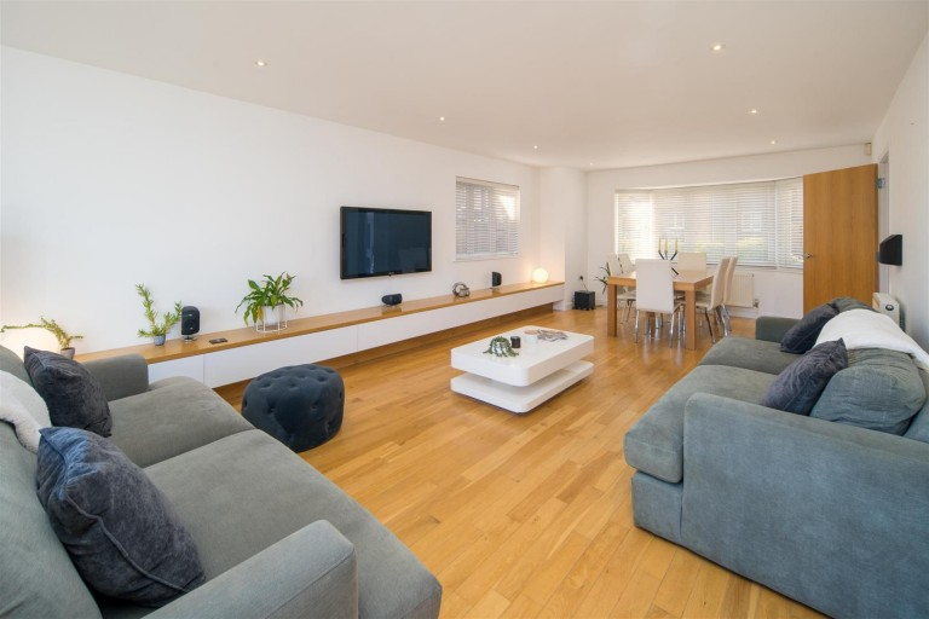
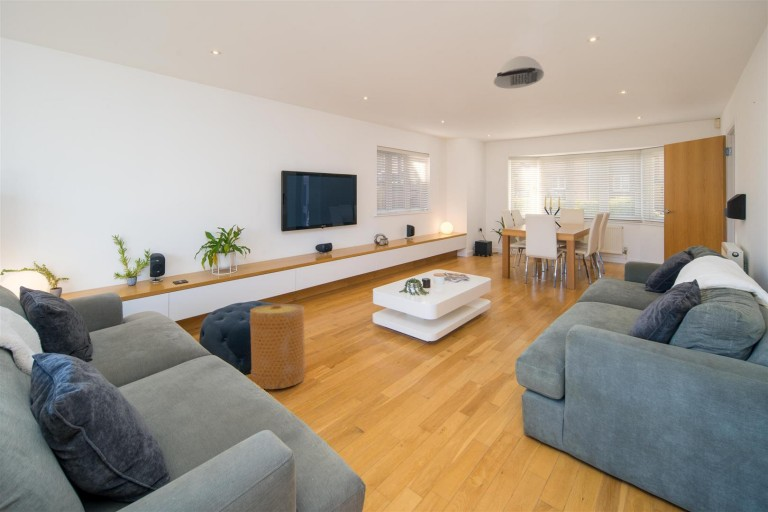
+ ceiling light (518, 69)
+ basket (278, 343)
